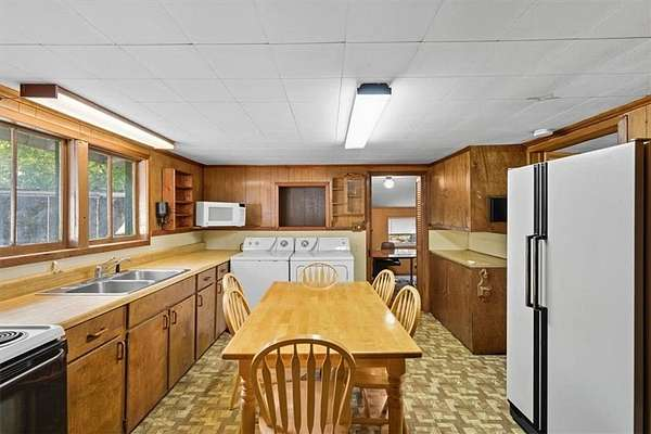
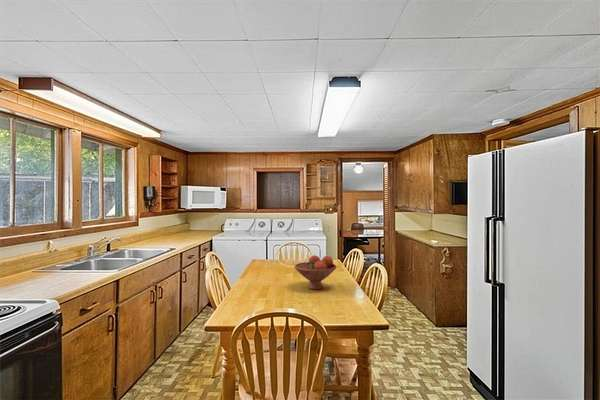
+ fruit bowl (315, 272)
